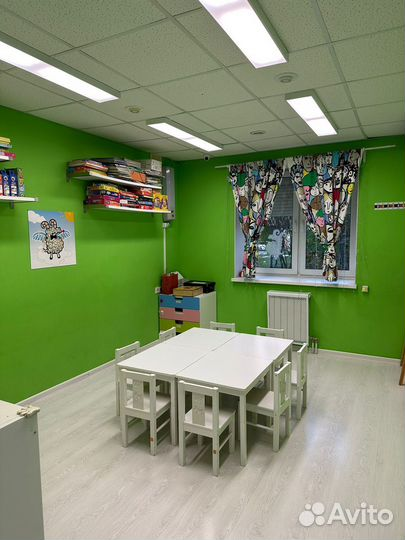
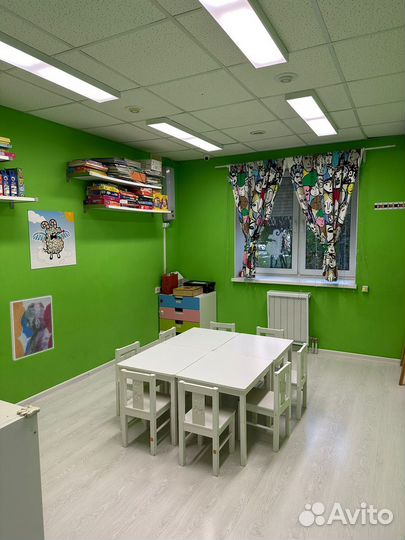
+ wall art (33, 326)
